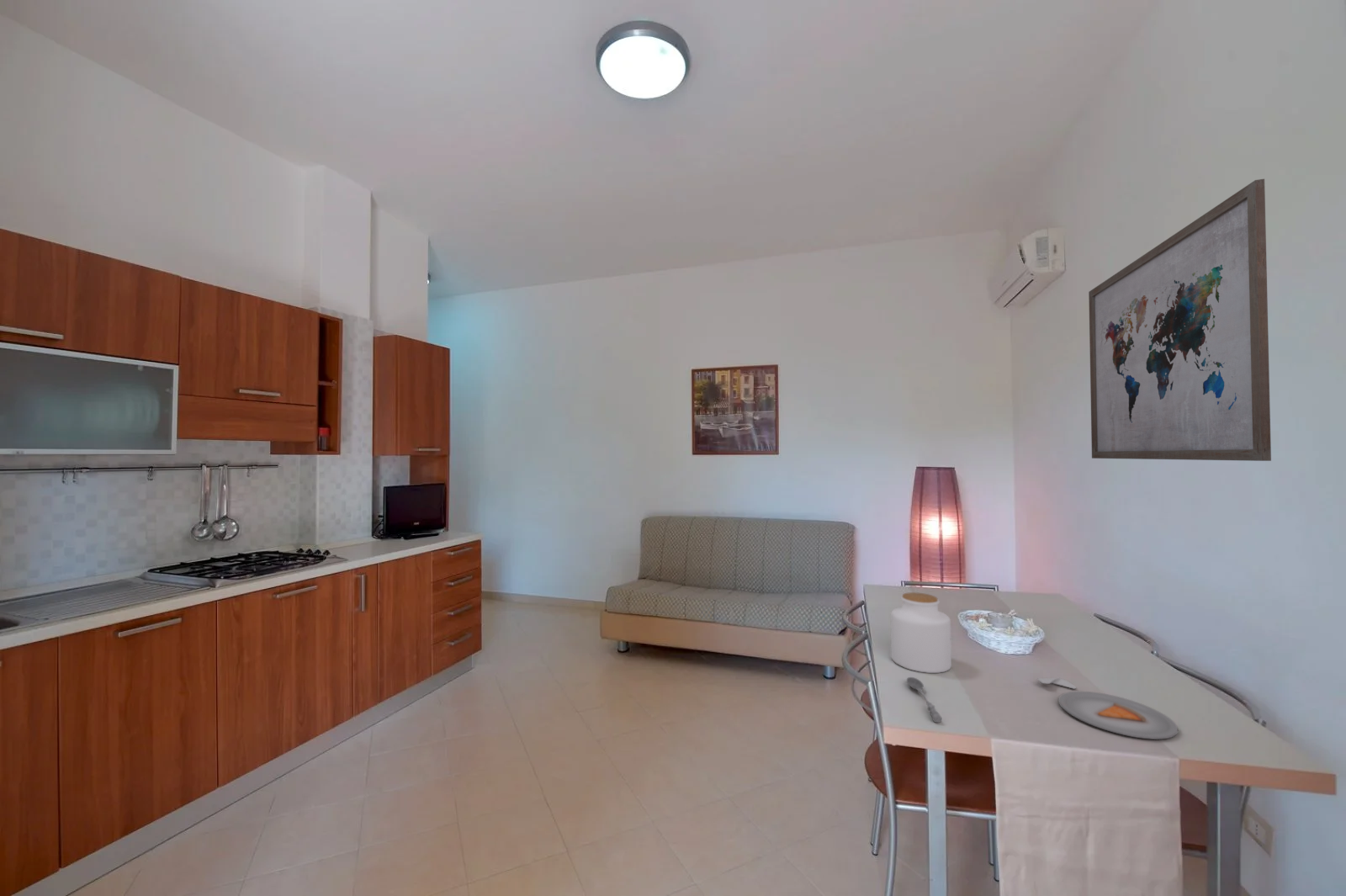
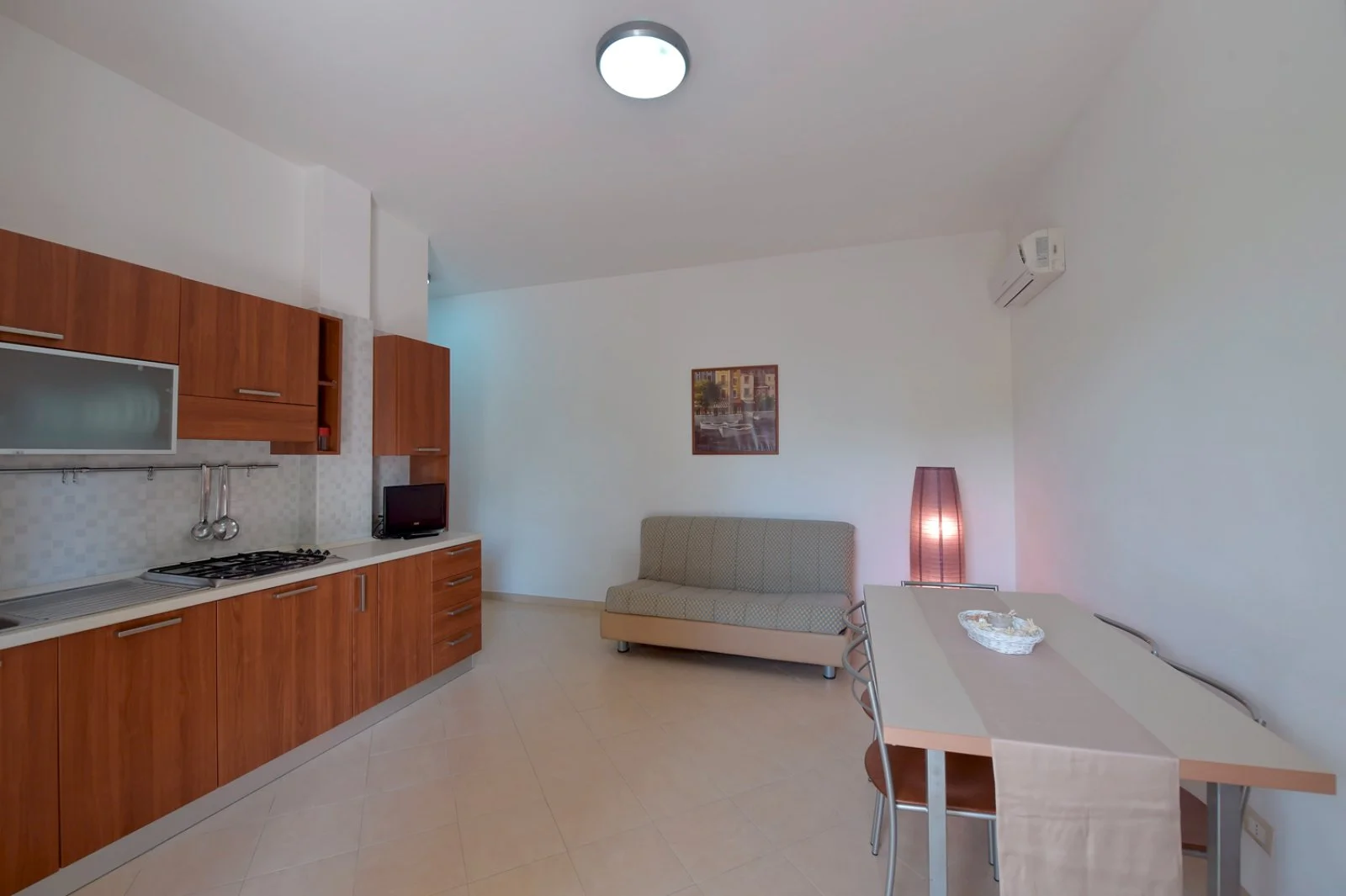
- wall art (1156, 353)
- jar (917, 629)
- soupspoon (923, 696)
- dinner plate (1099, 703)
